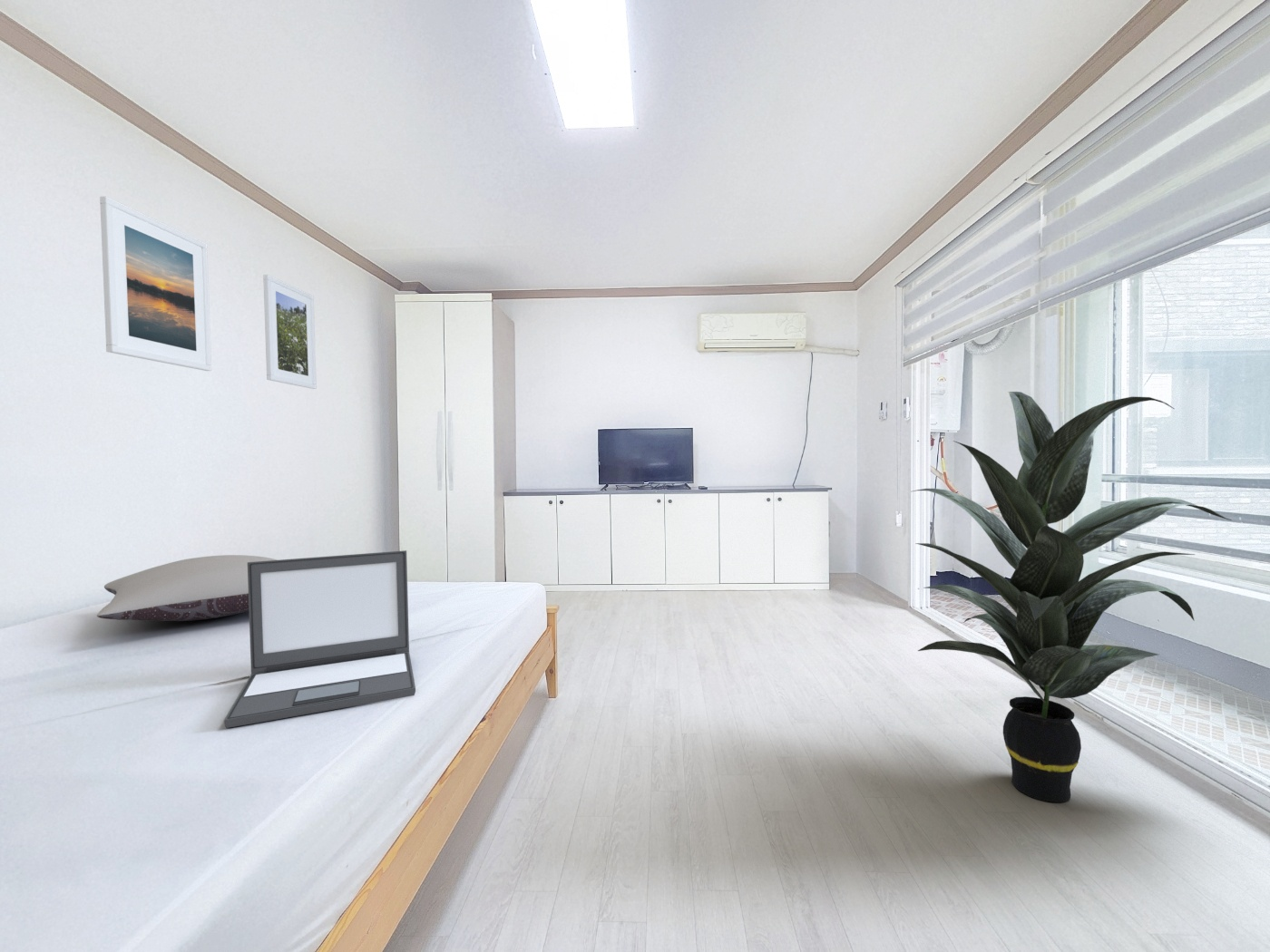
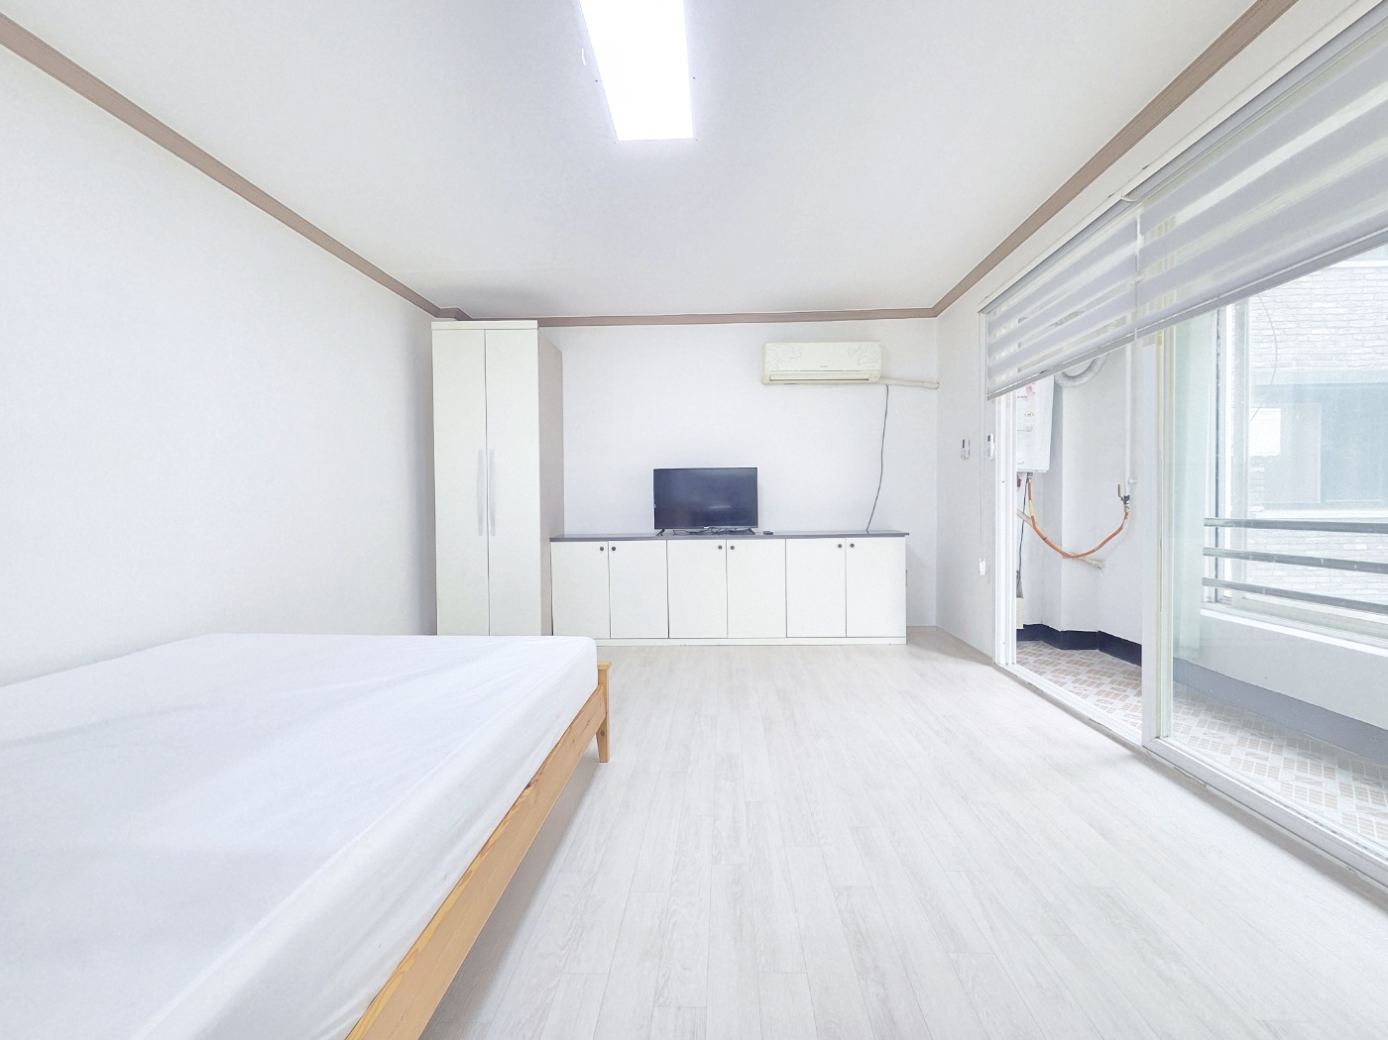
- indoor plant (1042, 585)
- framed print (291, 335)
- pillow (211, 585)
- laptop (328, 626)
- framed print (161, 292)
